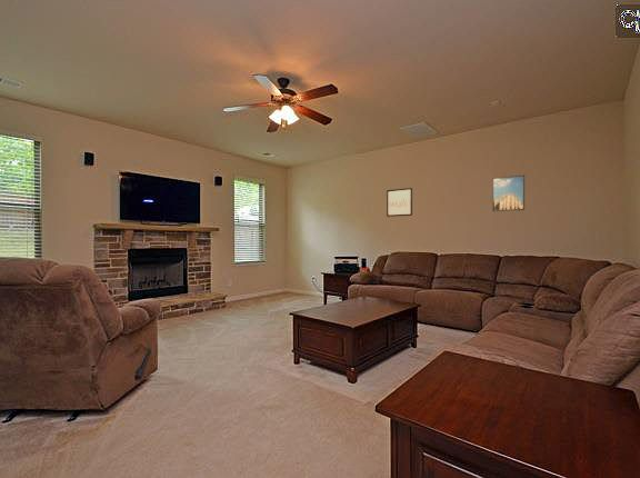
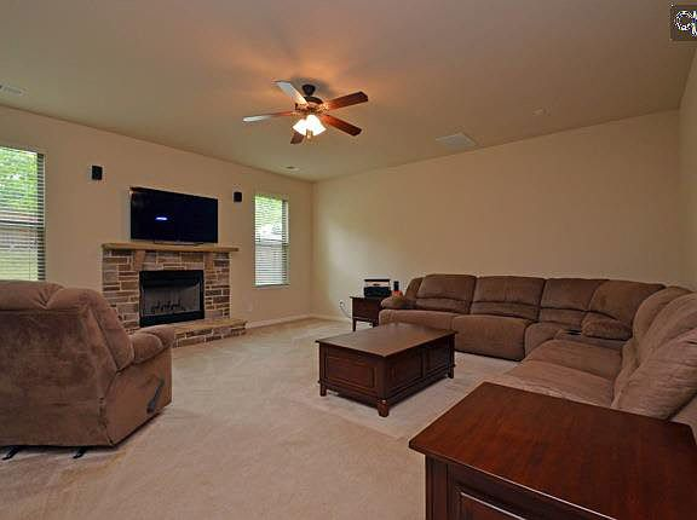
- wall art (399, 202)
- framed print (508, 193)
